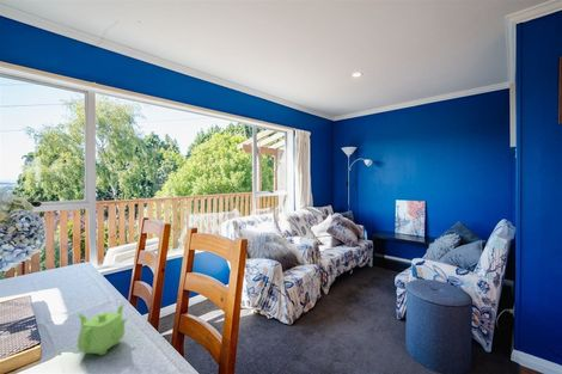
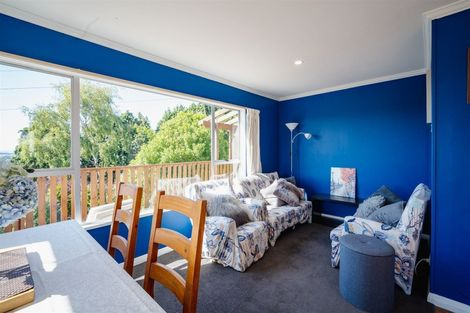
- teapot (105, 329)
